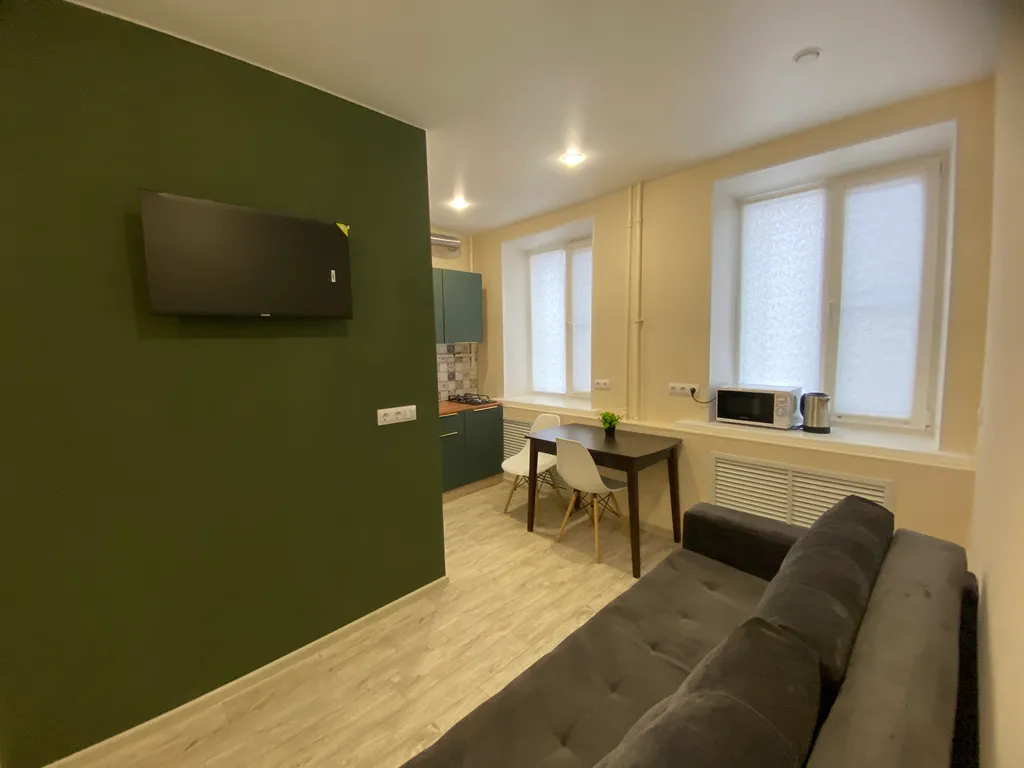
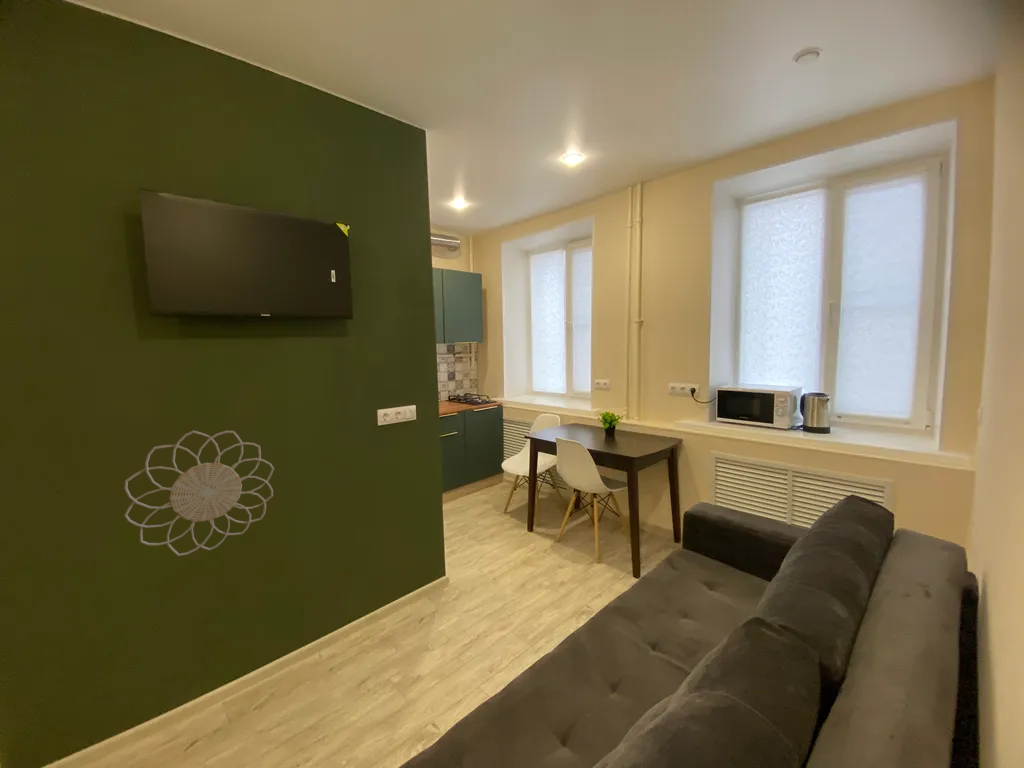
+ decorative wall piece (206, 490)
